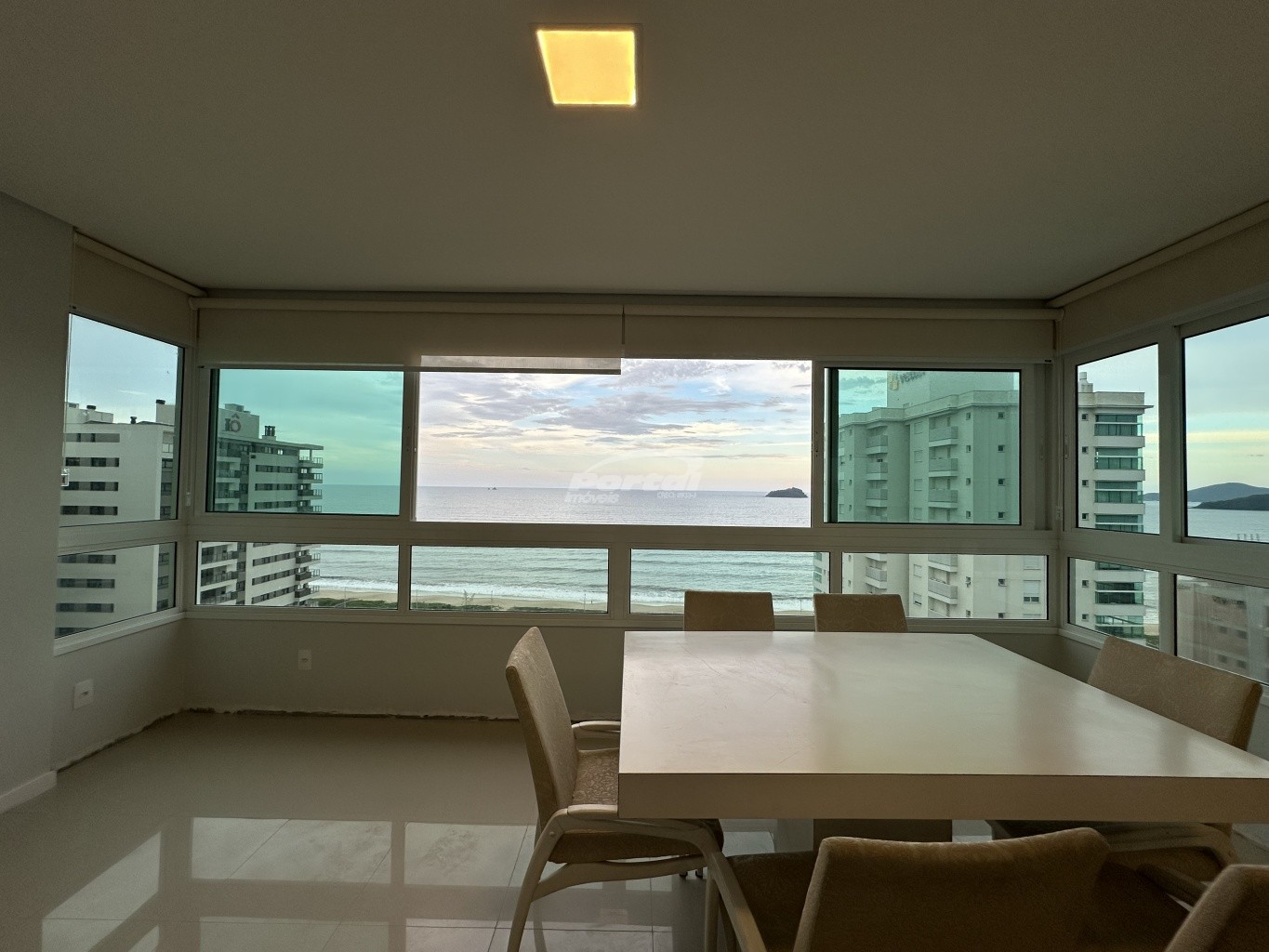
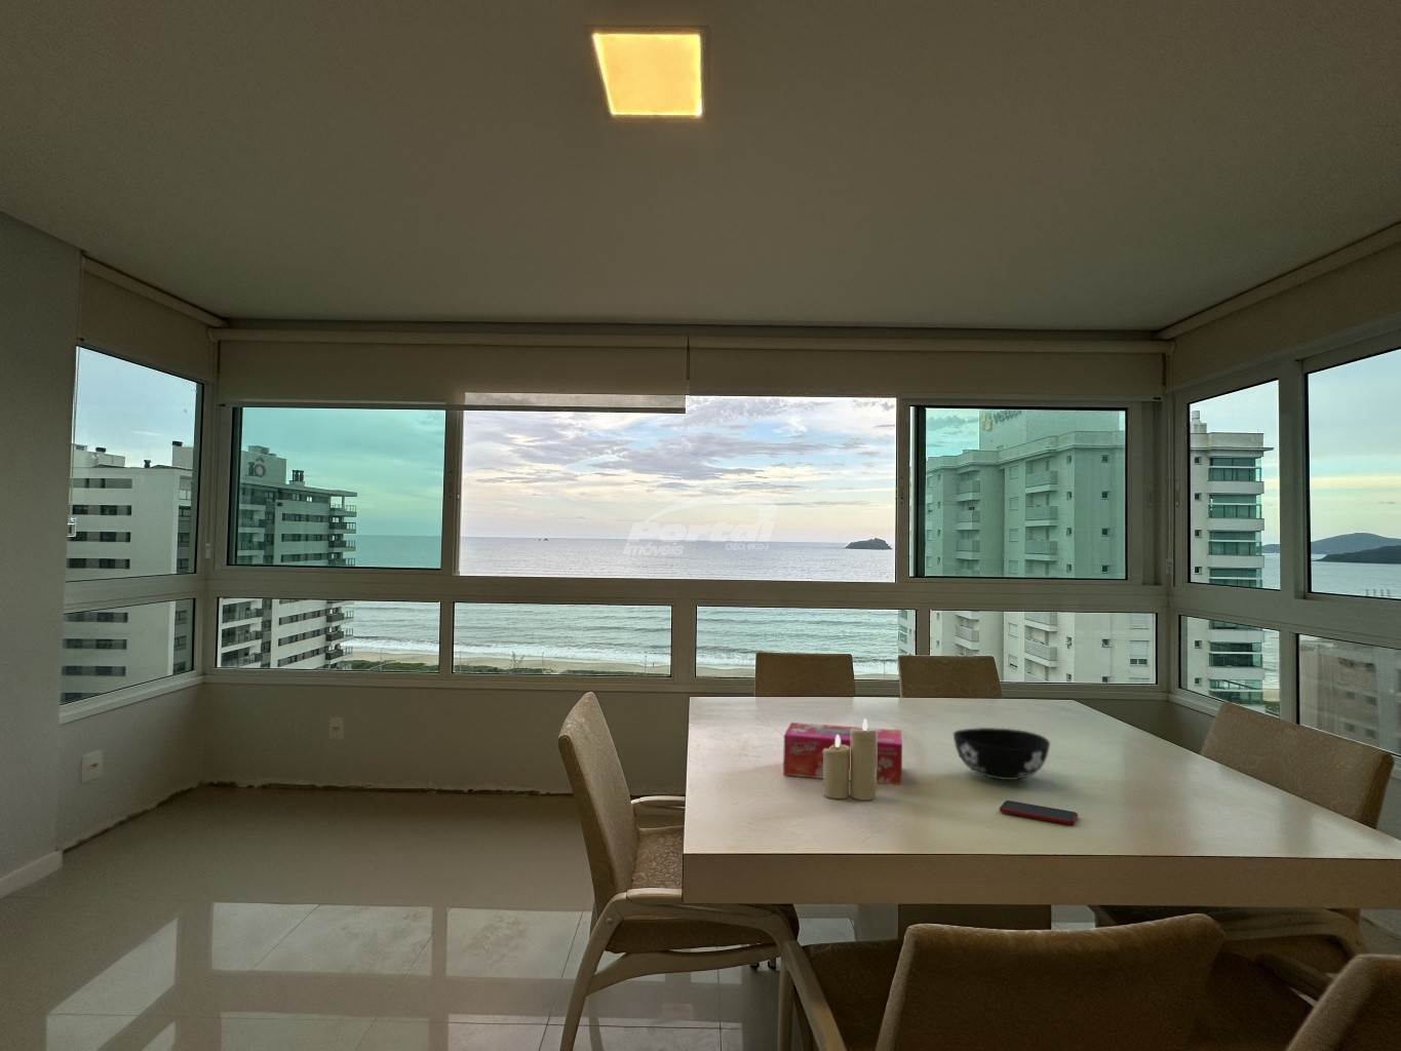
+ candle (849, 756)
+ tissue box (845, 745)
+ bowl (999, 755)
+ smartphone (1038, 811)
